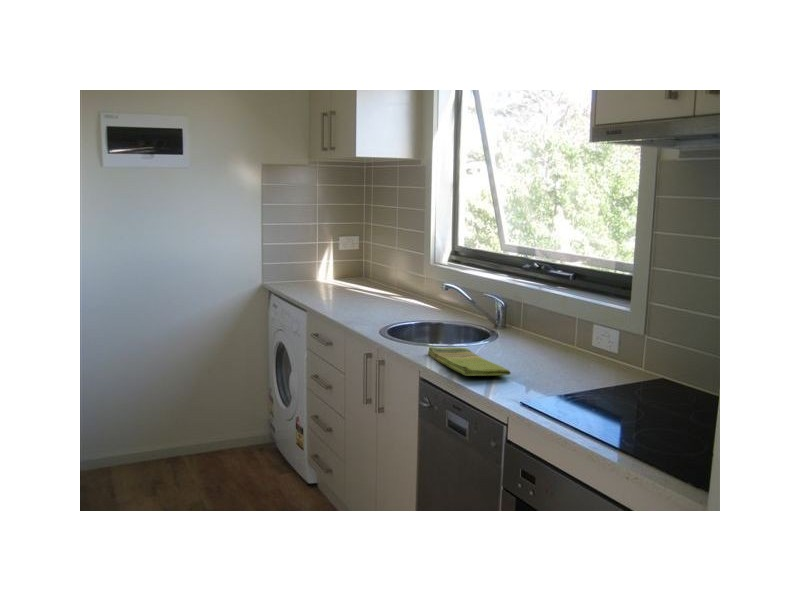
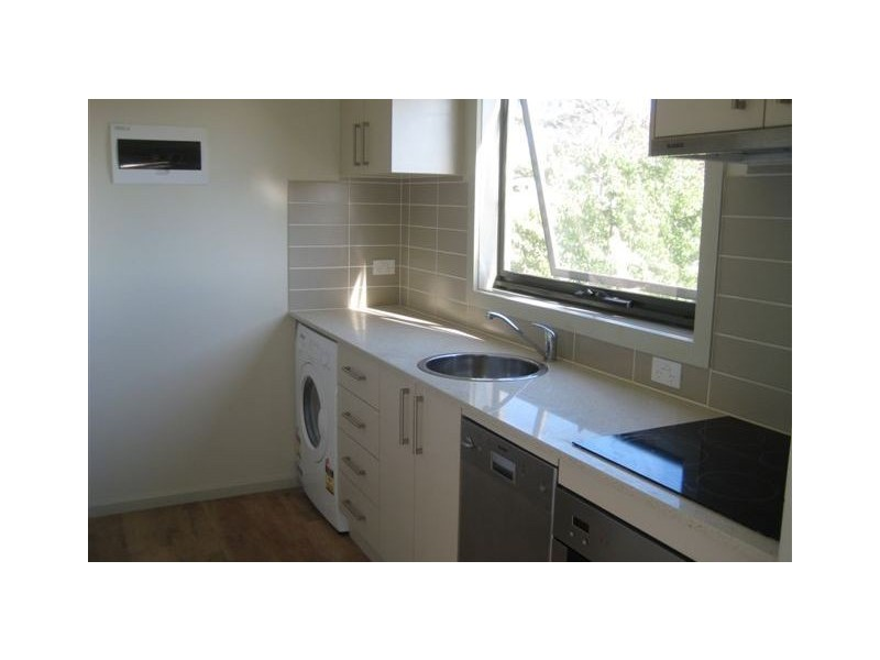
- dish towel (466, 360)
